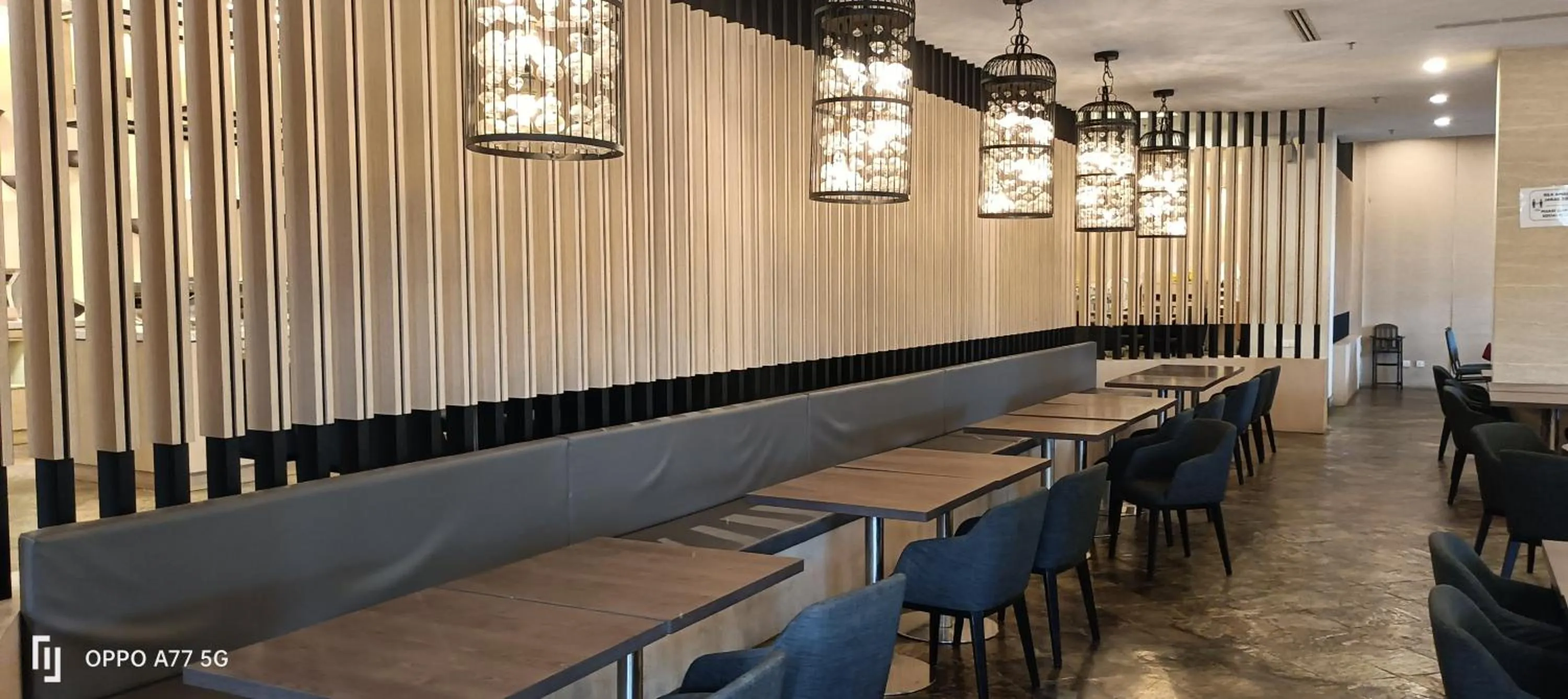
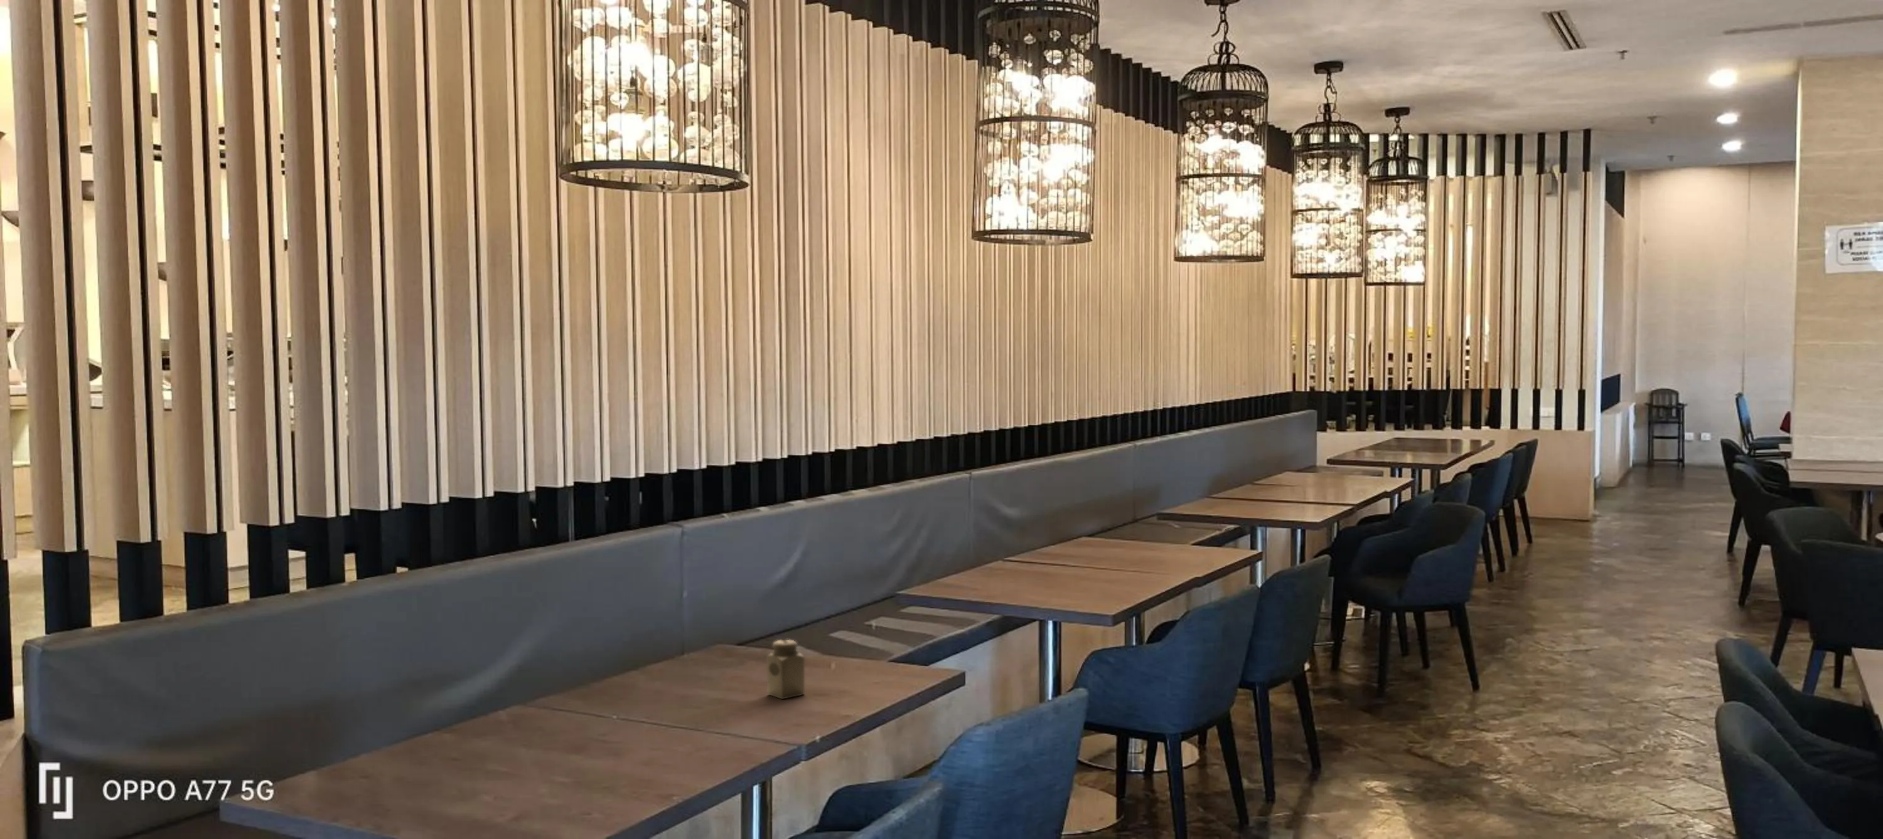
+ salt shaker (785, 667)
